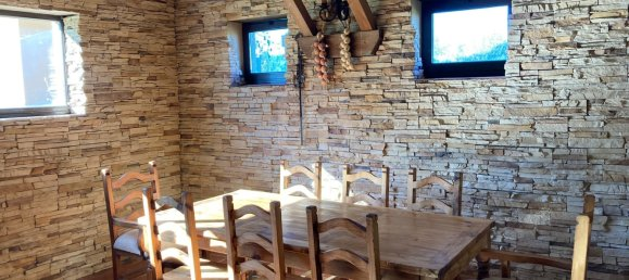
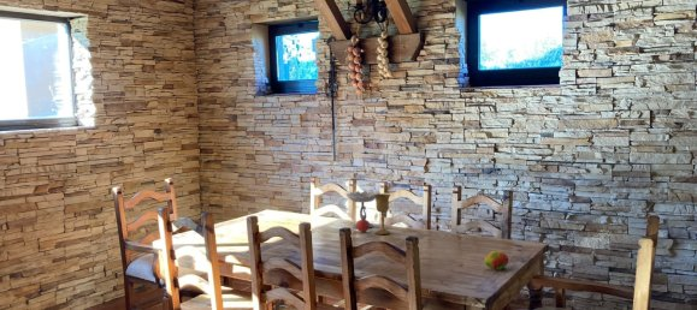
+ goblet (365, 209)
+ fruit (496, 260)
